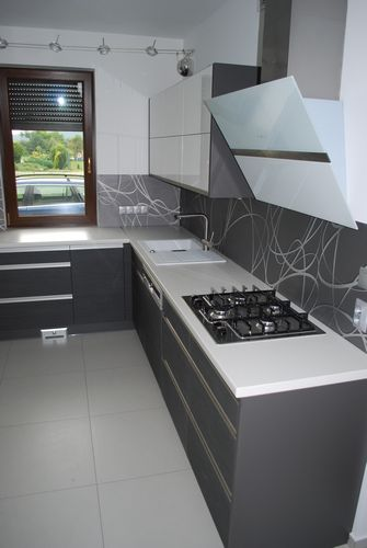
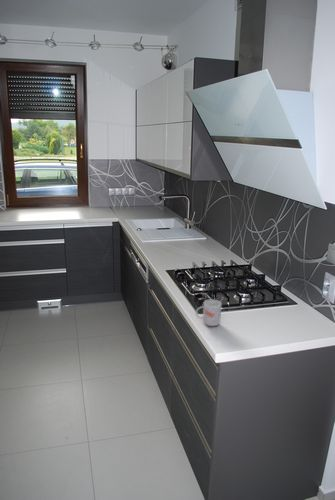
+ mug (209, 310)
